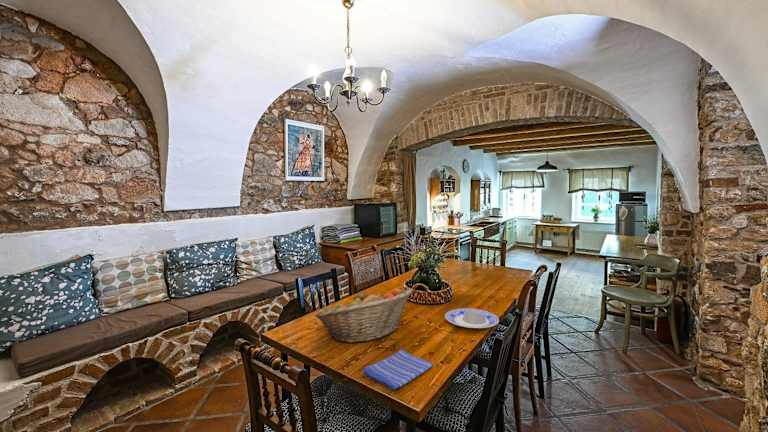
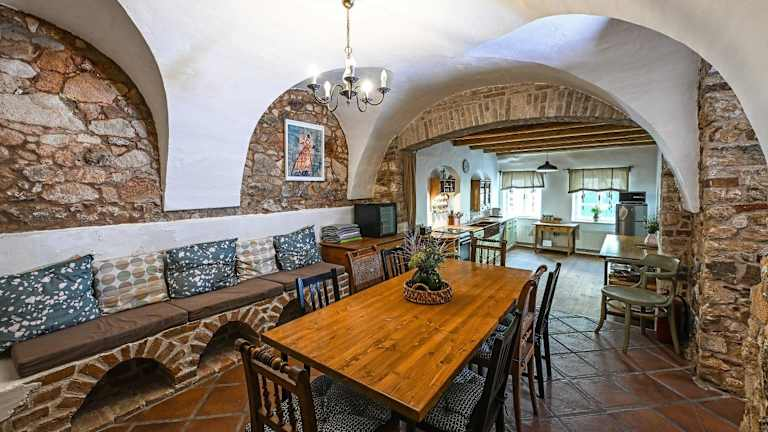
- plate (471, 317)
- fruit basket (366, 310)
- dish towel (398, 366)
